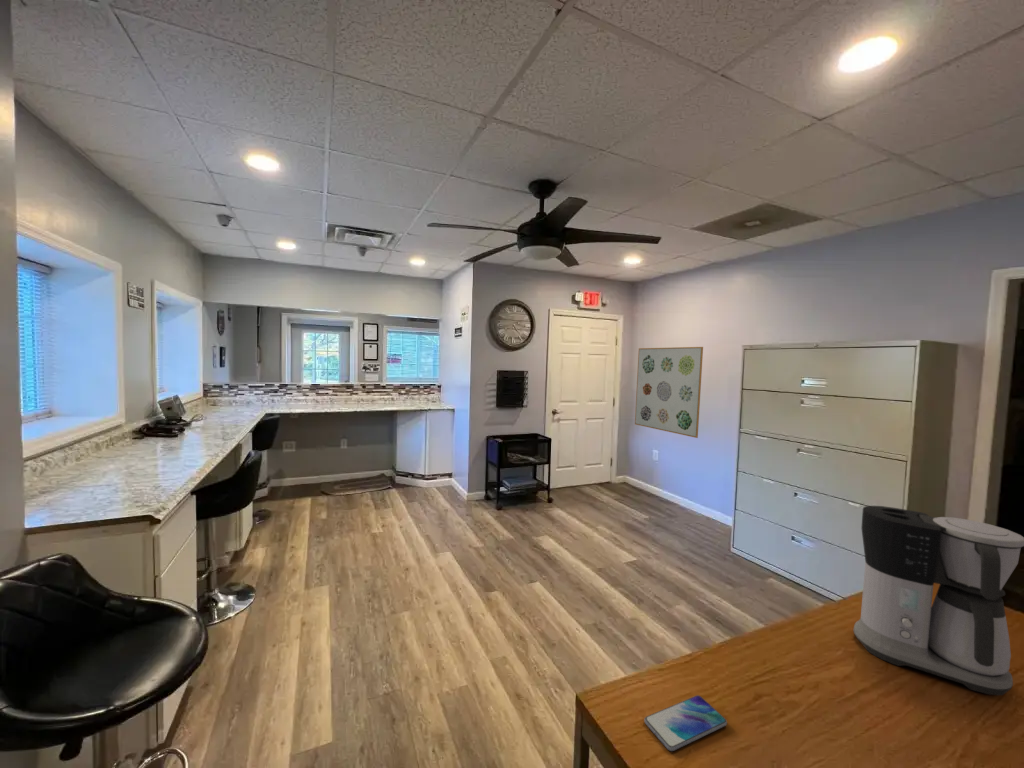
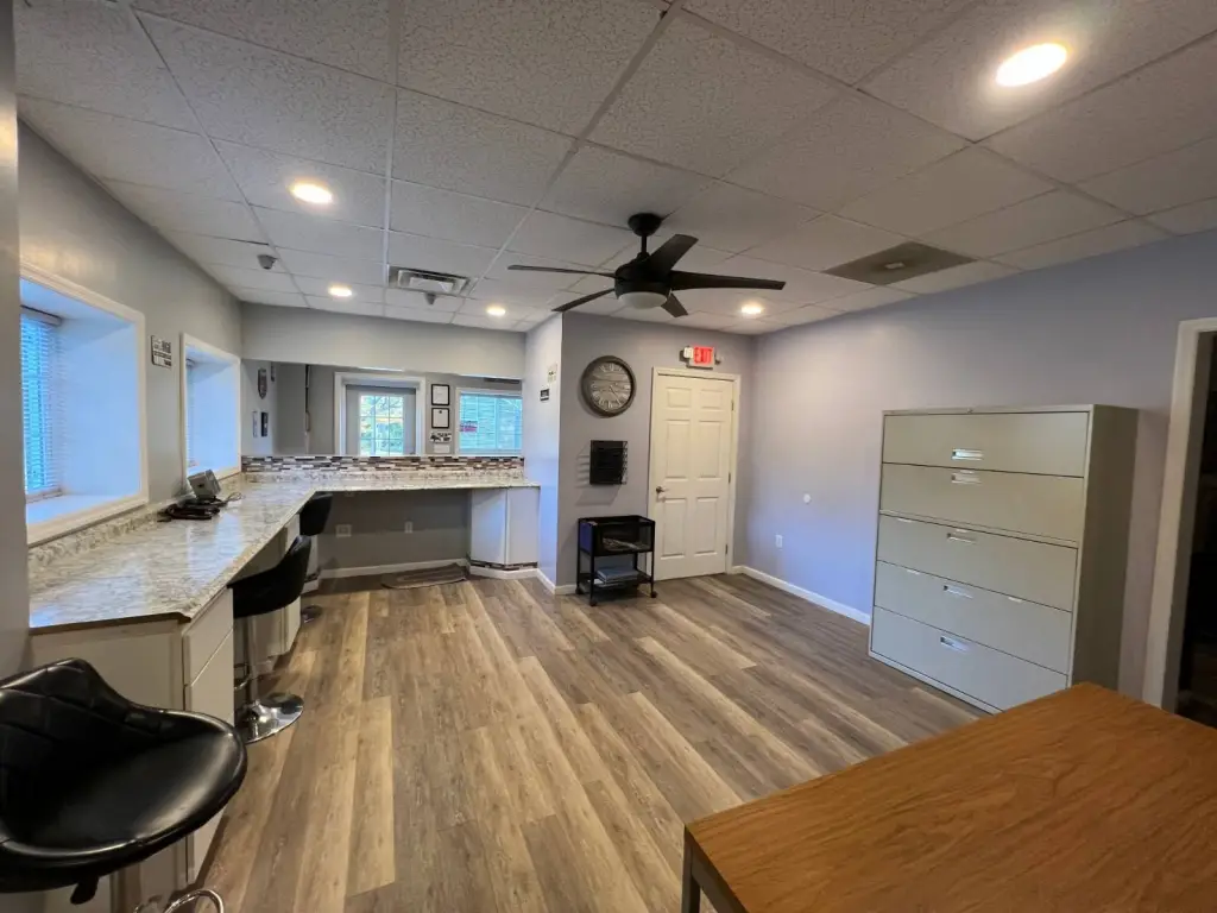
- wall art (665, 389)
- coffee maker (932, 593)
- smartphone (685, 721)
